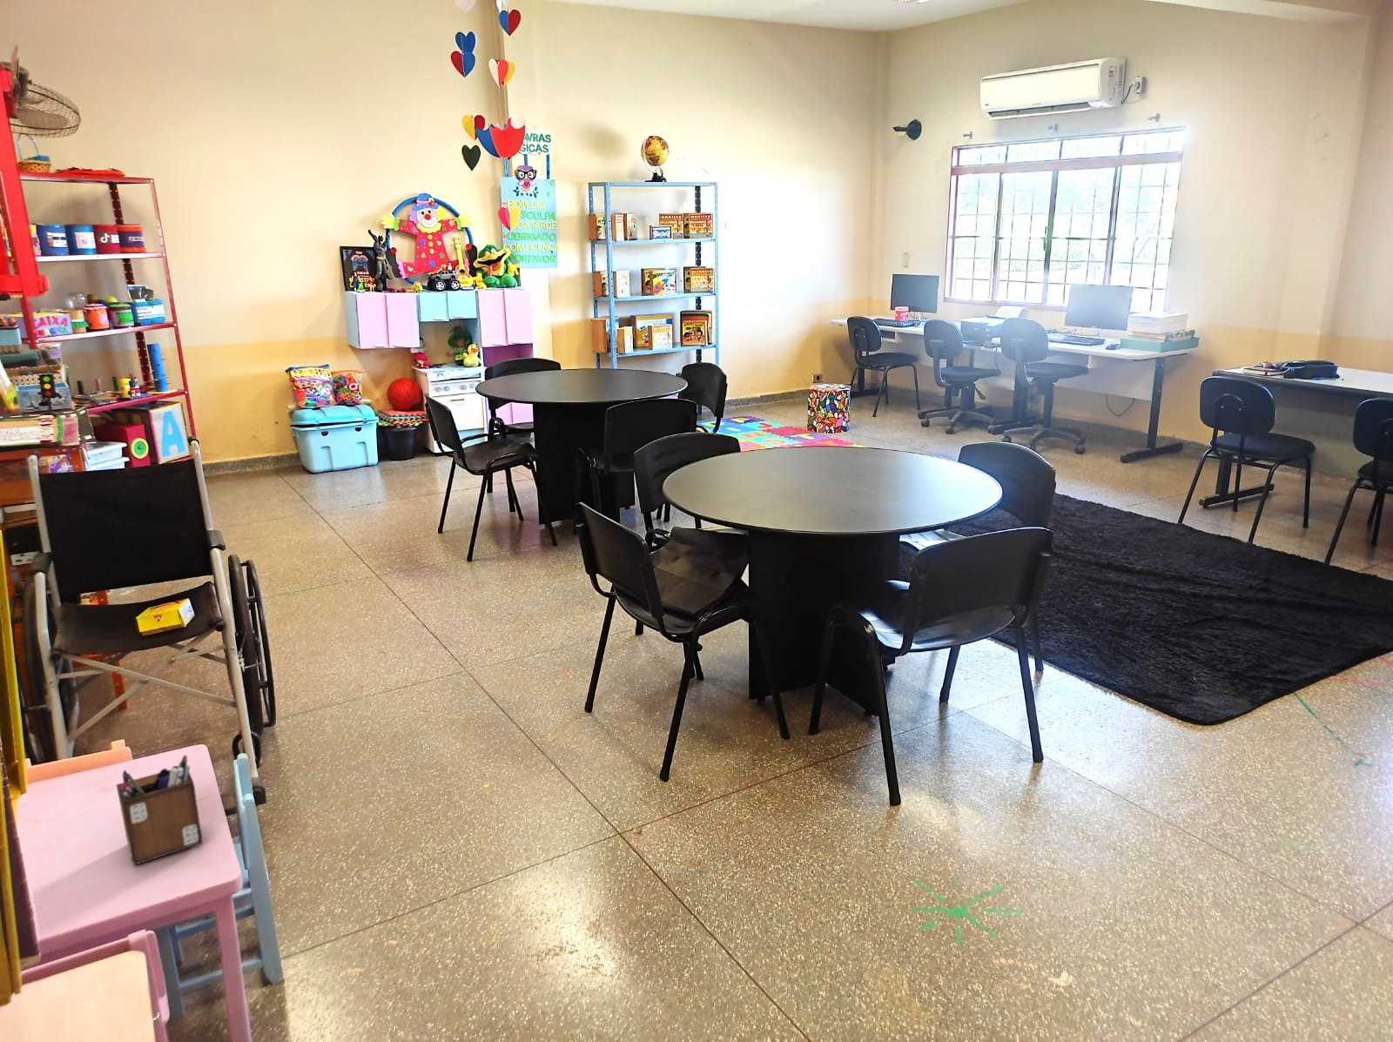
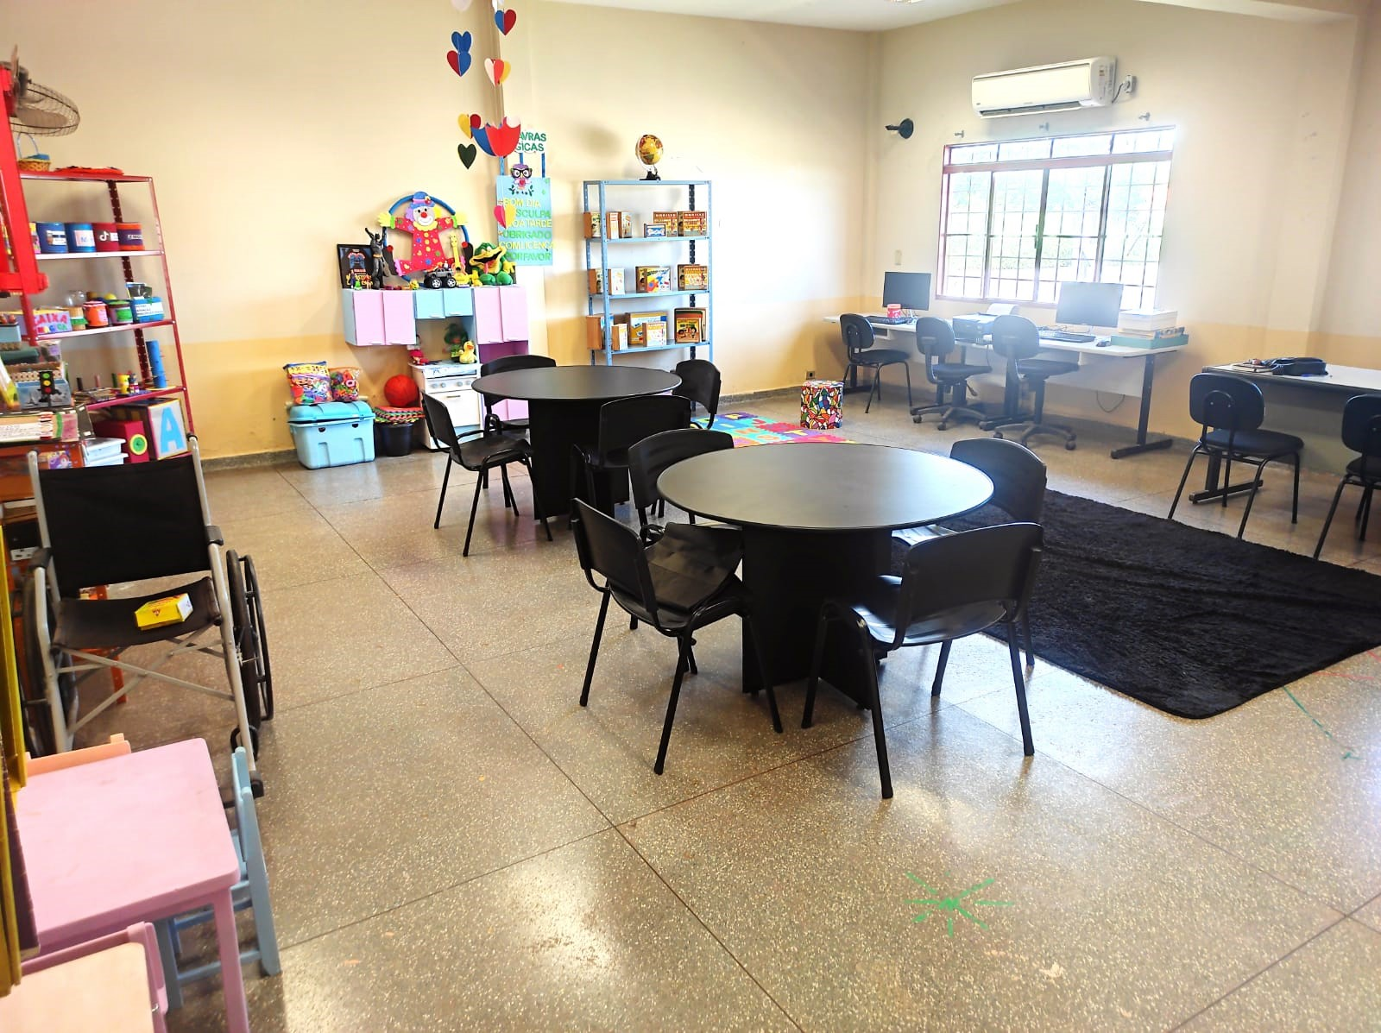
- desk organizer (159, 801)
